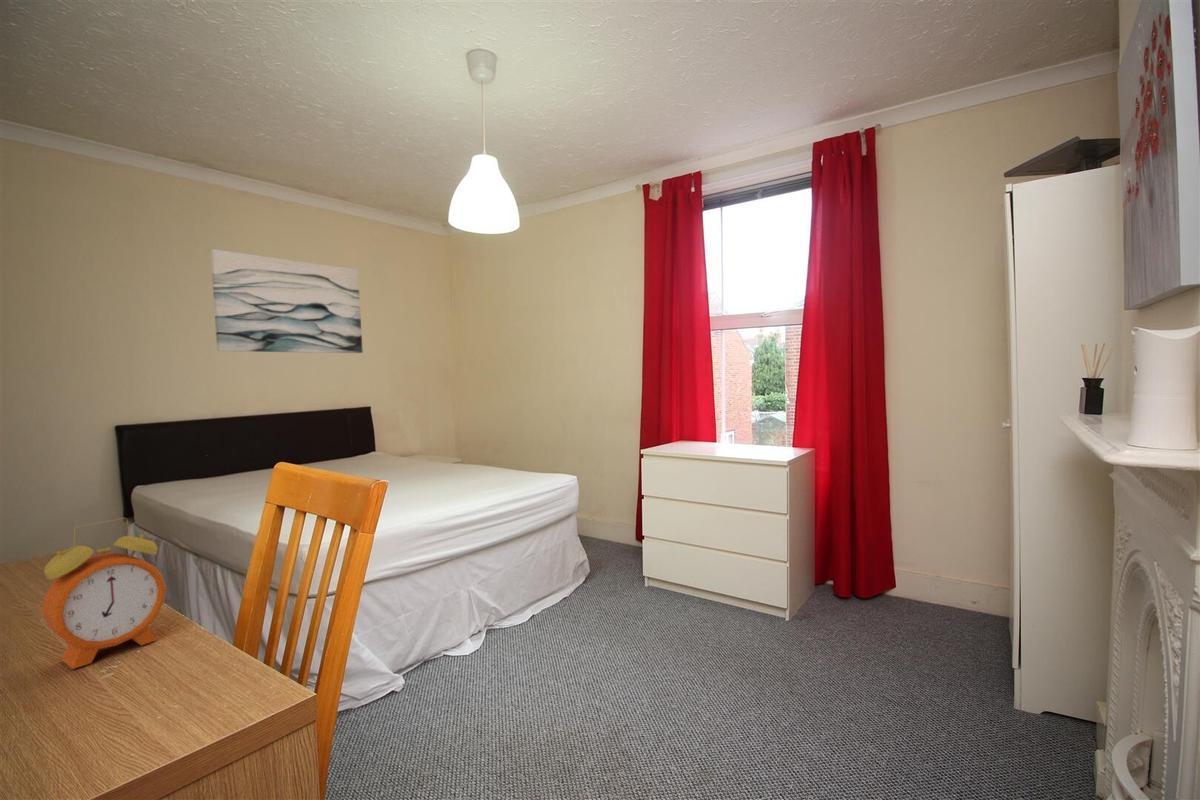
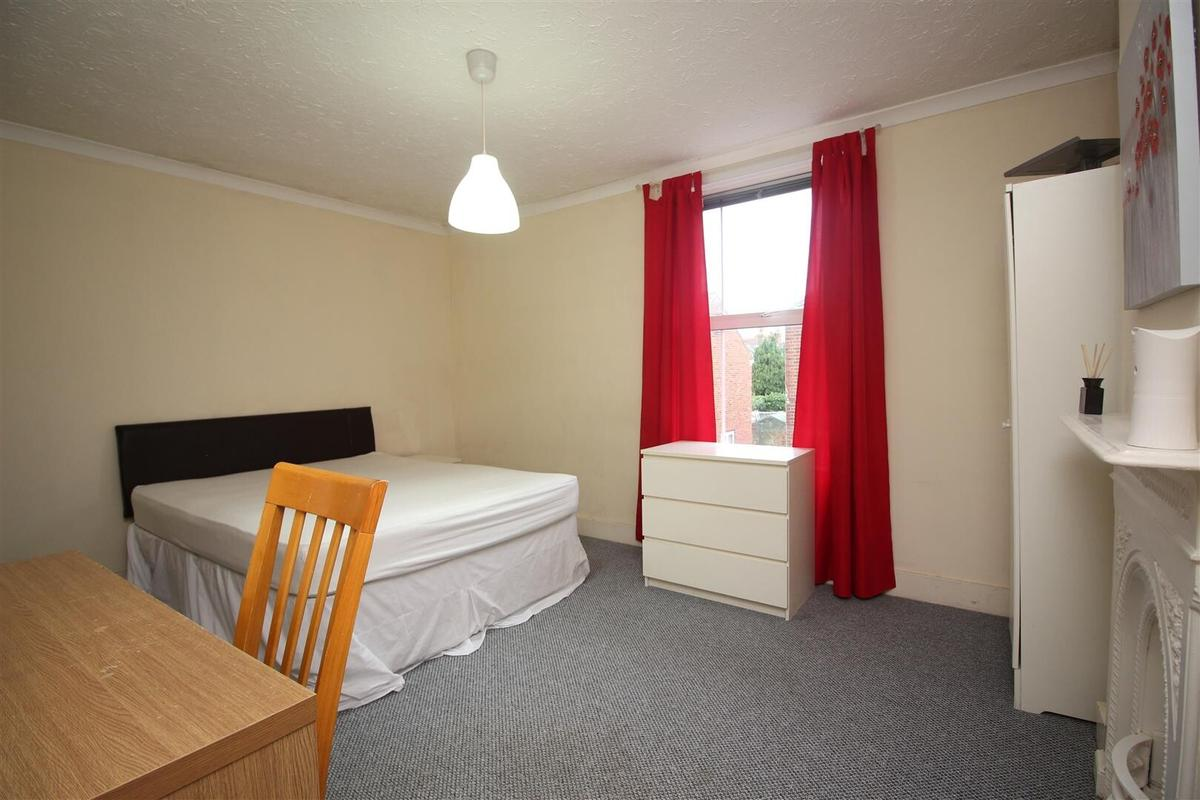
- wall art (294, 306)
- alarm clock (106, 586)
